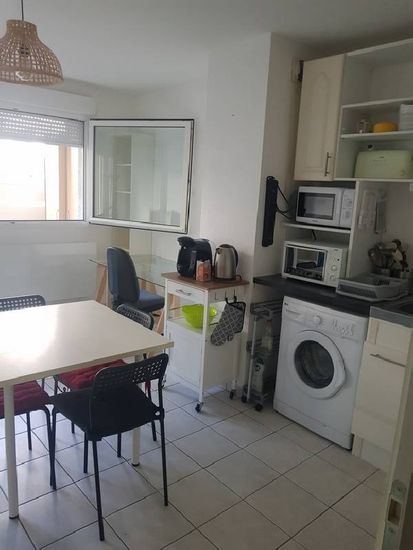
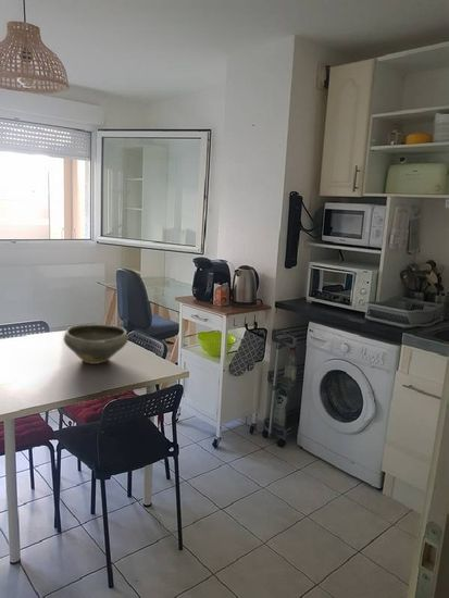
+ bowl (96, 345)
